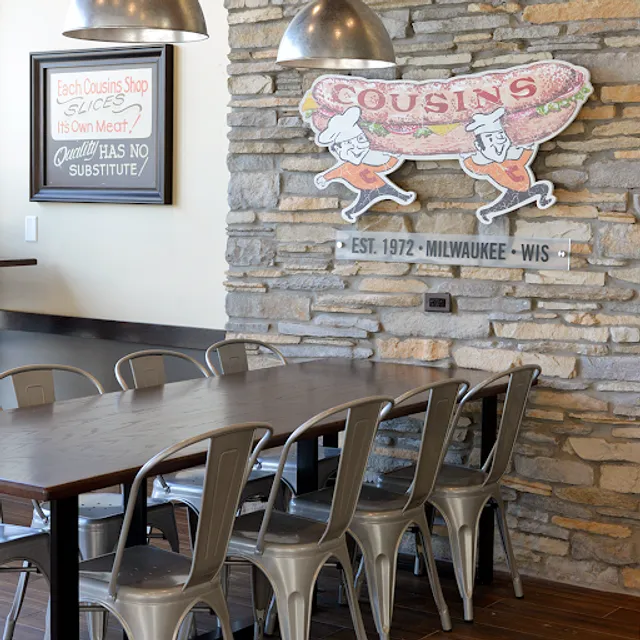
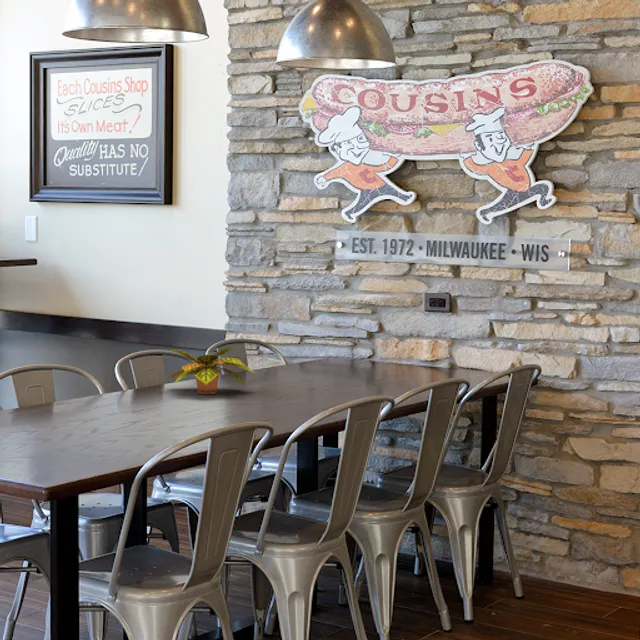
+ plant (212, 369)
